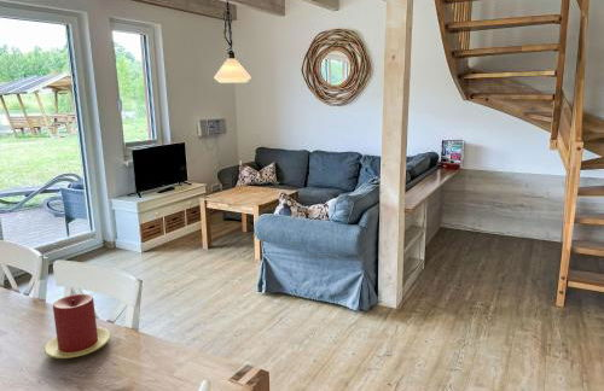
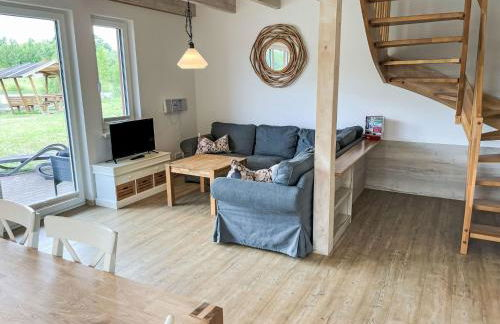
- candle (76, 323)
